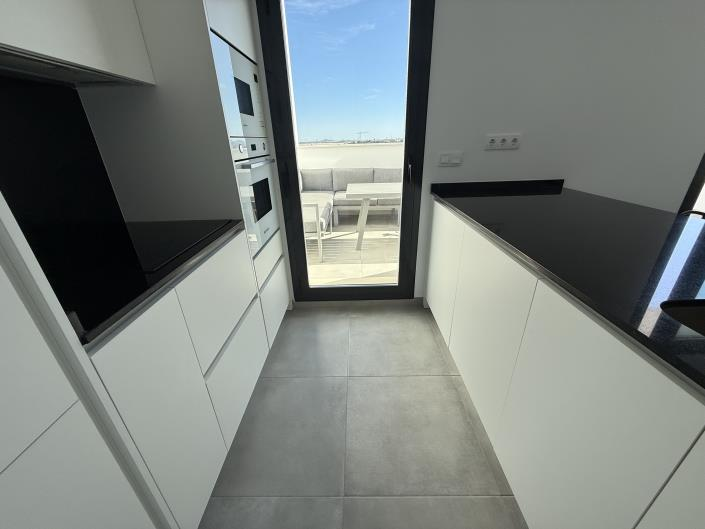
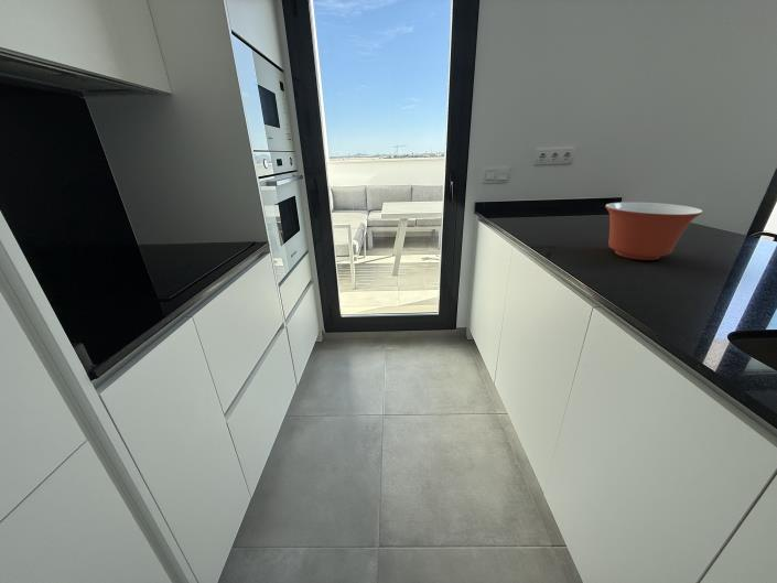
+ mixing bowl (643, 231)
